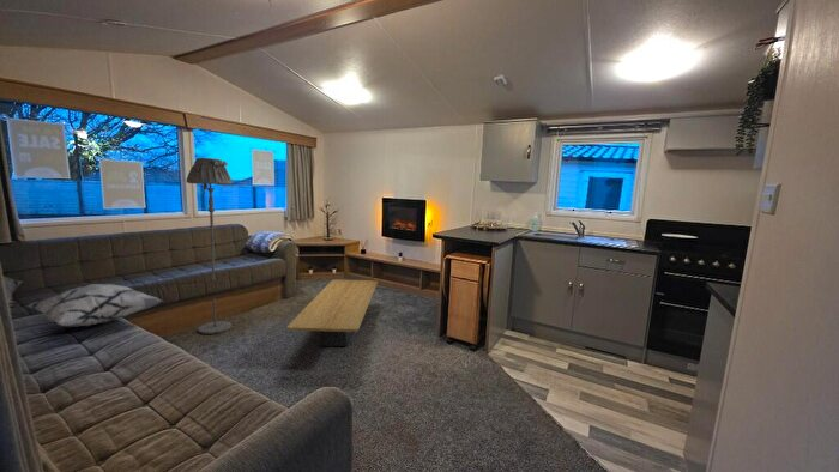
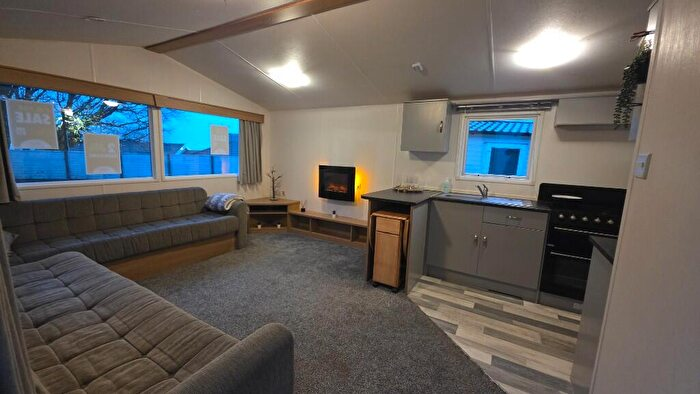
- decorative pillow (97, 303)
- floor lamp (212, 246)
- coffee table (342, 314)
